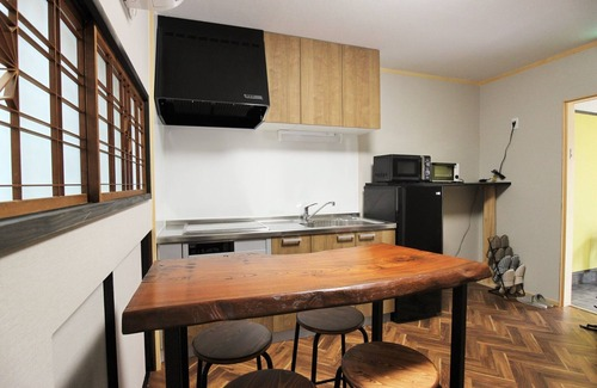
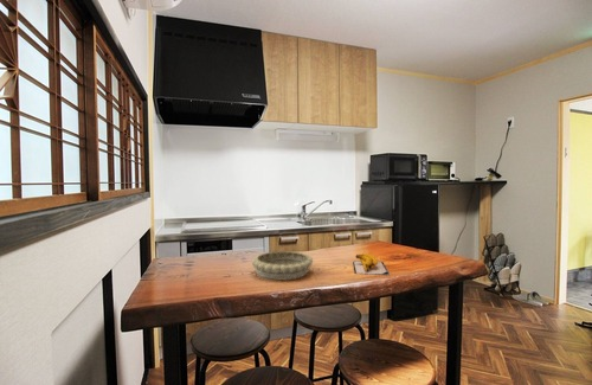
+ decorative bowl (282, 264)
+ banana (369, 262)
